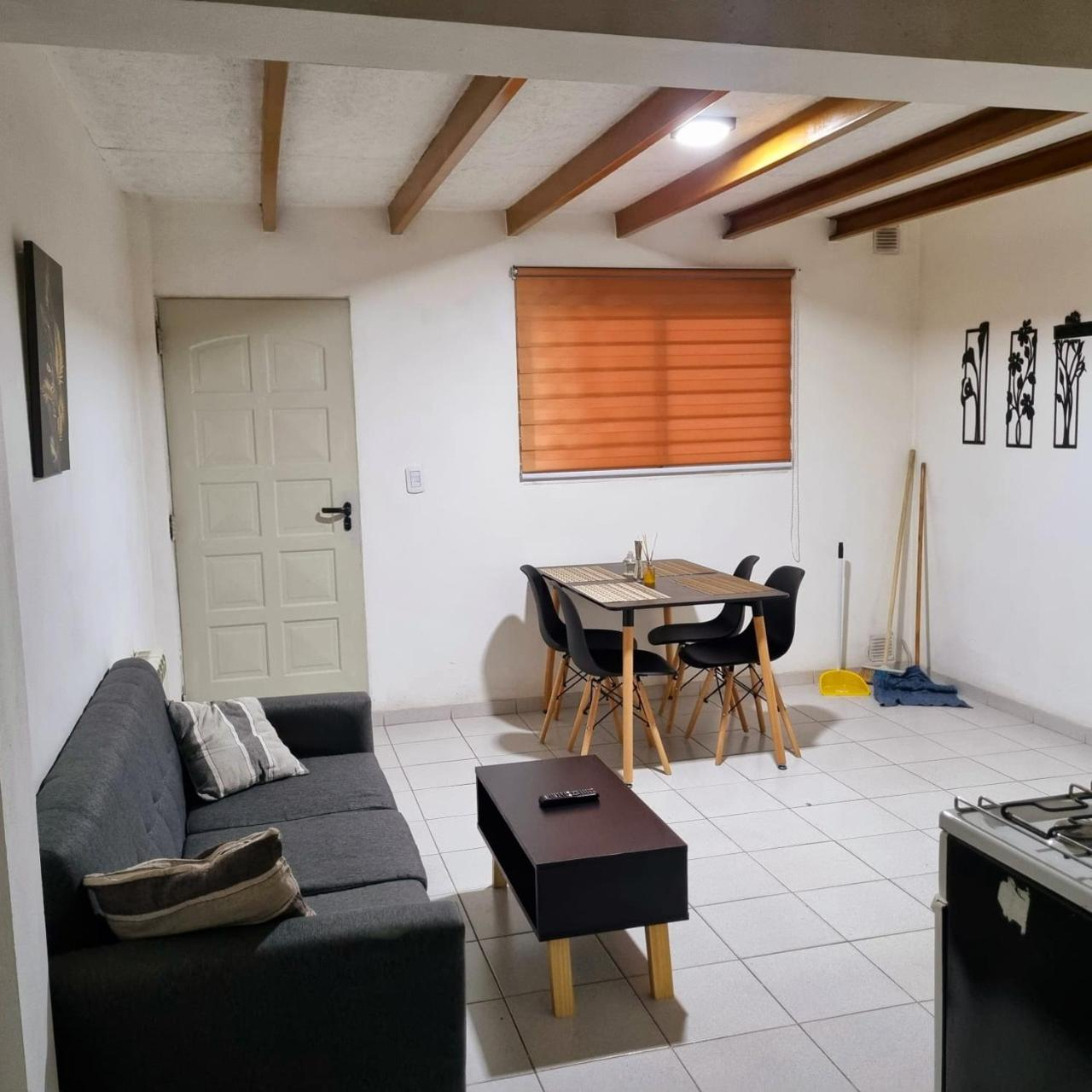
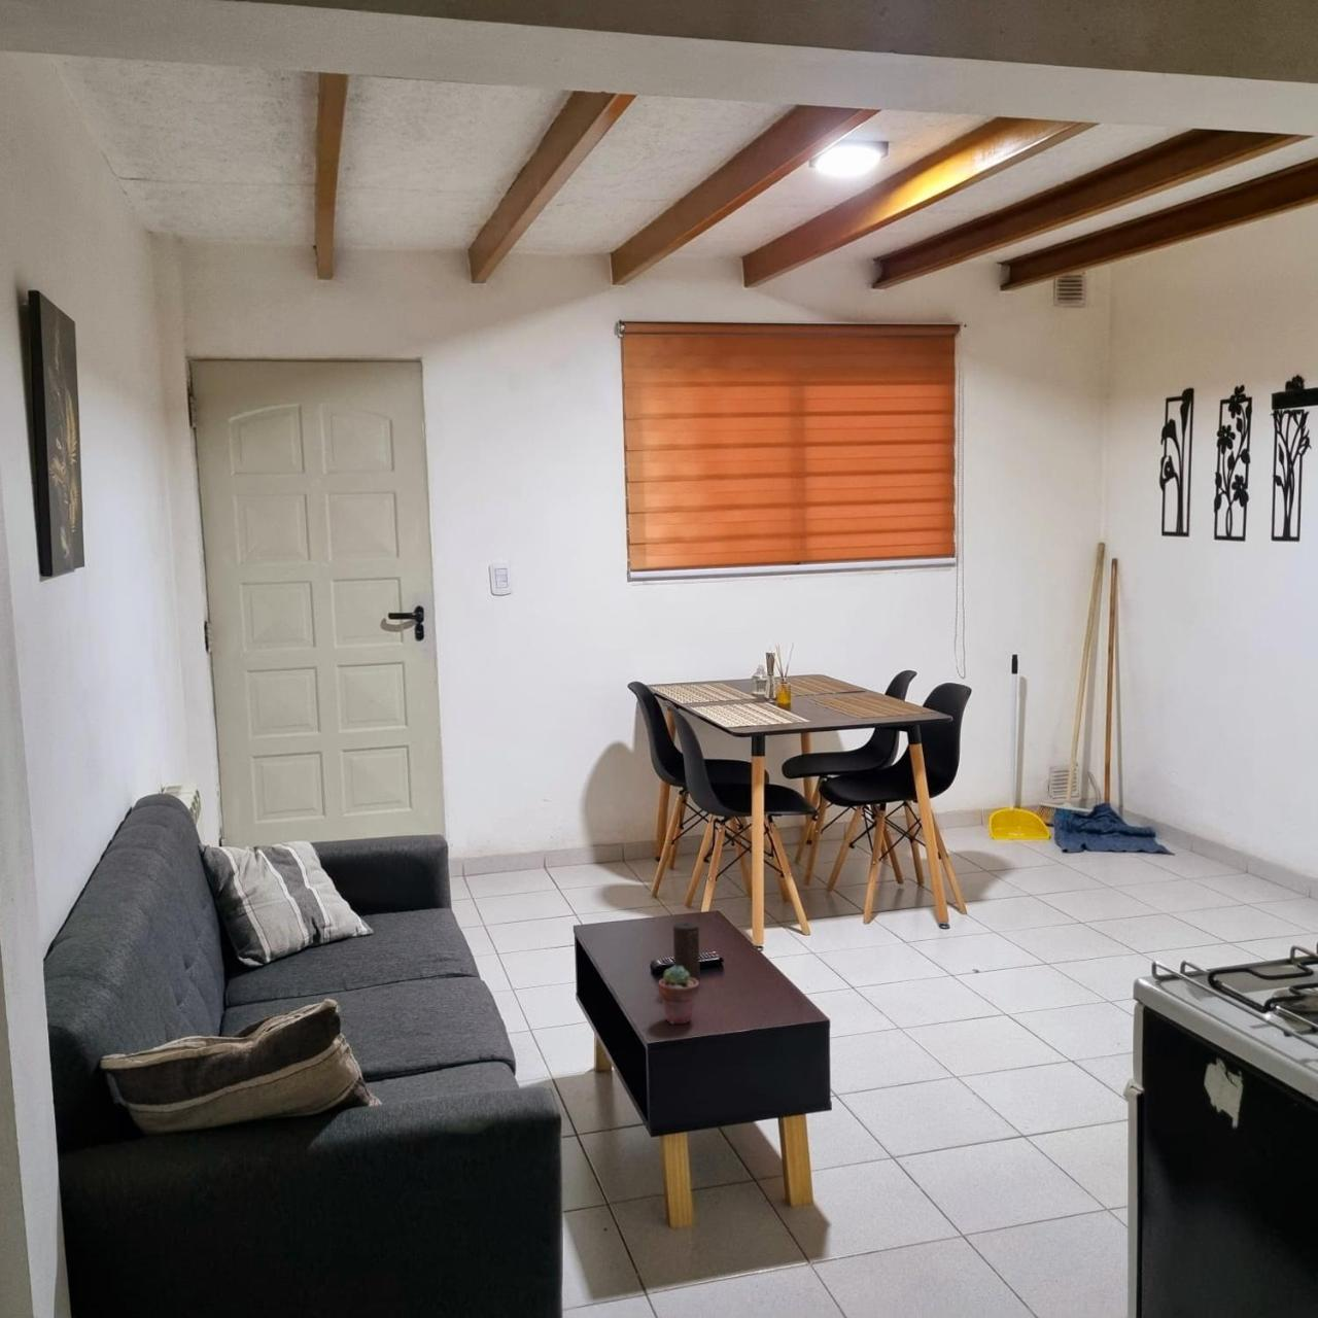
+ candle (686, 955)
+ potted succulent (677, 992)
